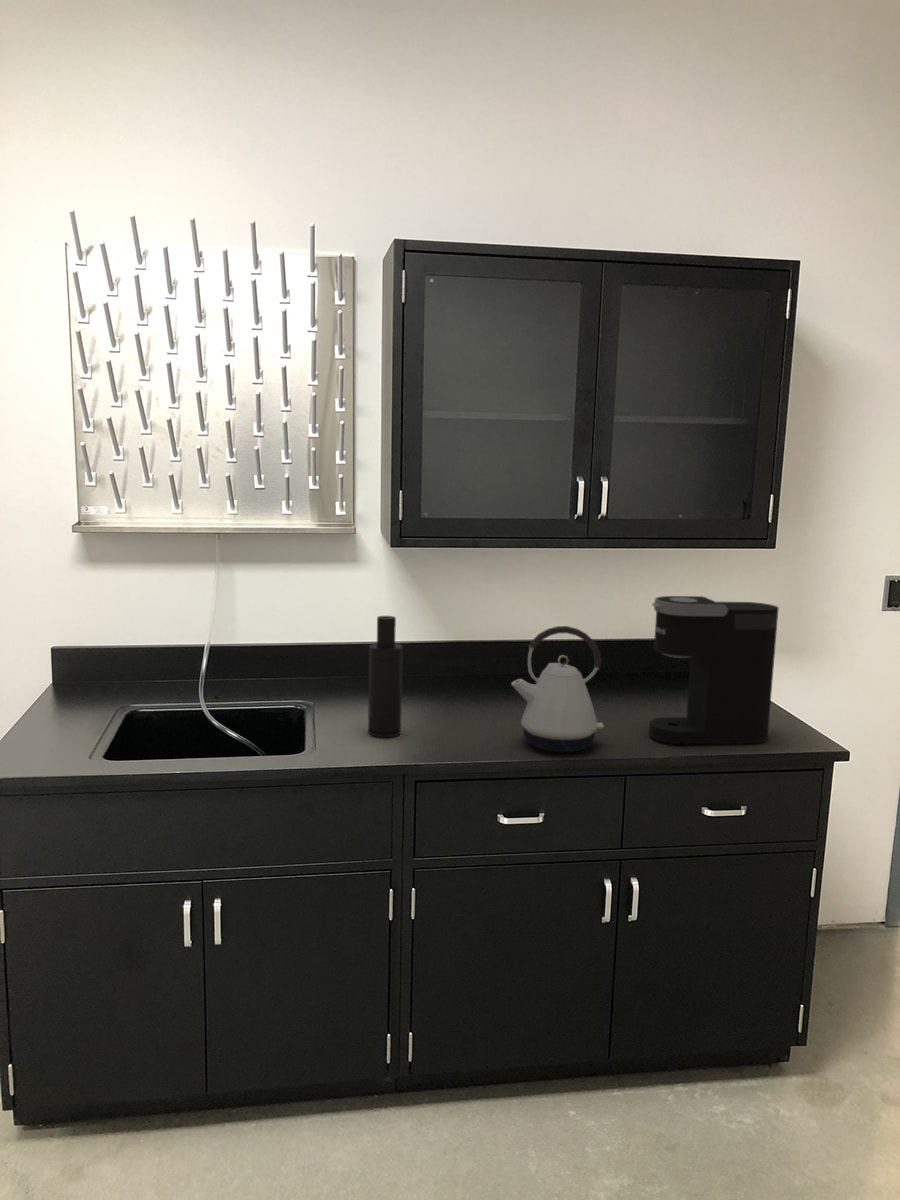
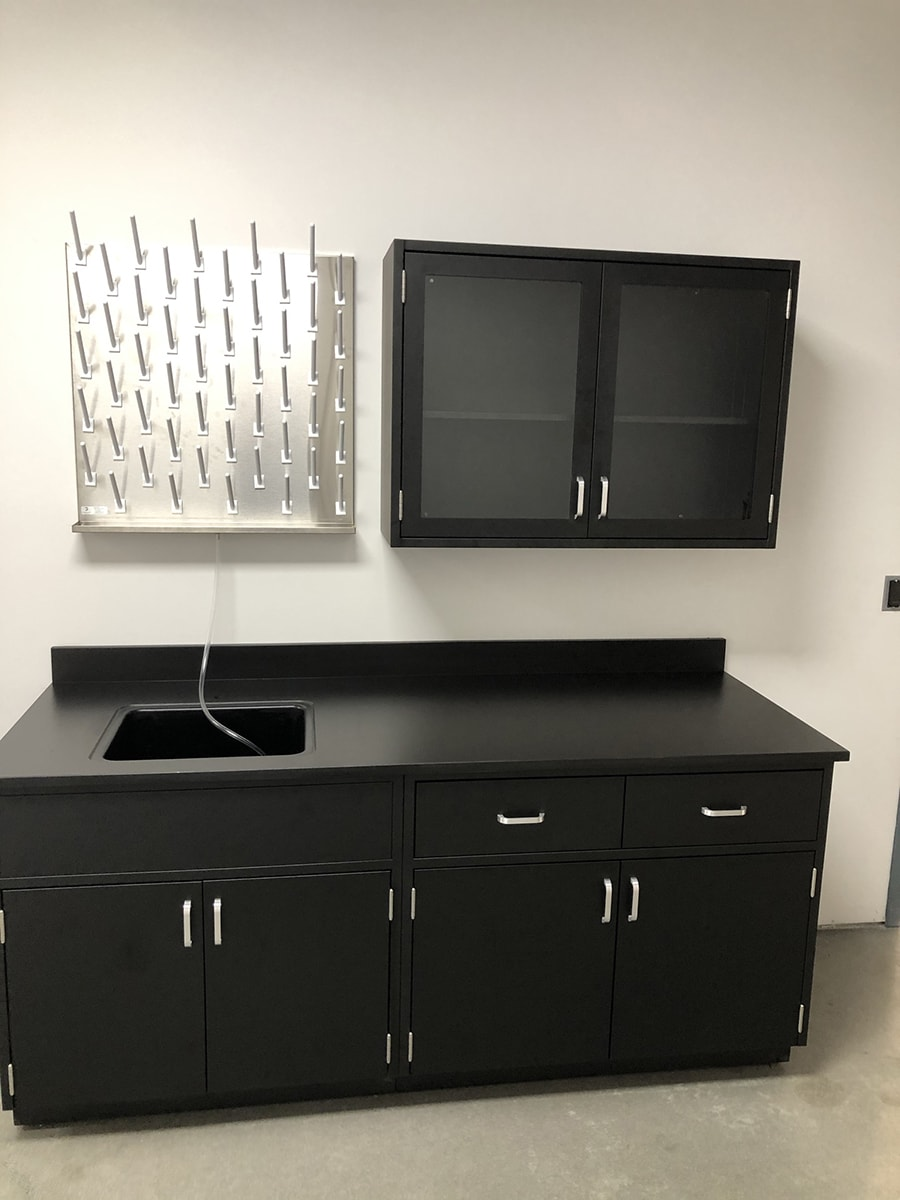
- atomizer (385, 675)
- kettle (558, 685)
- coffee maker (711, 669)
